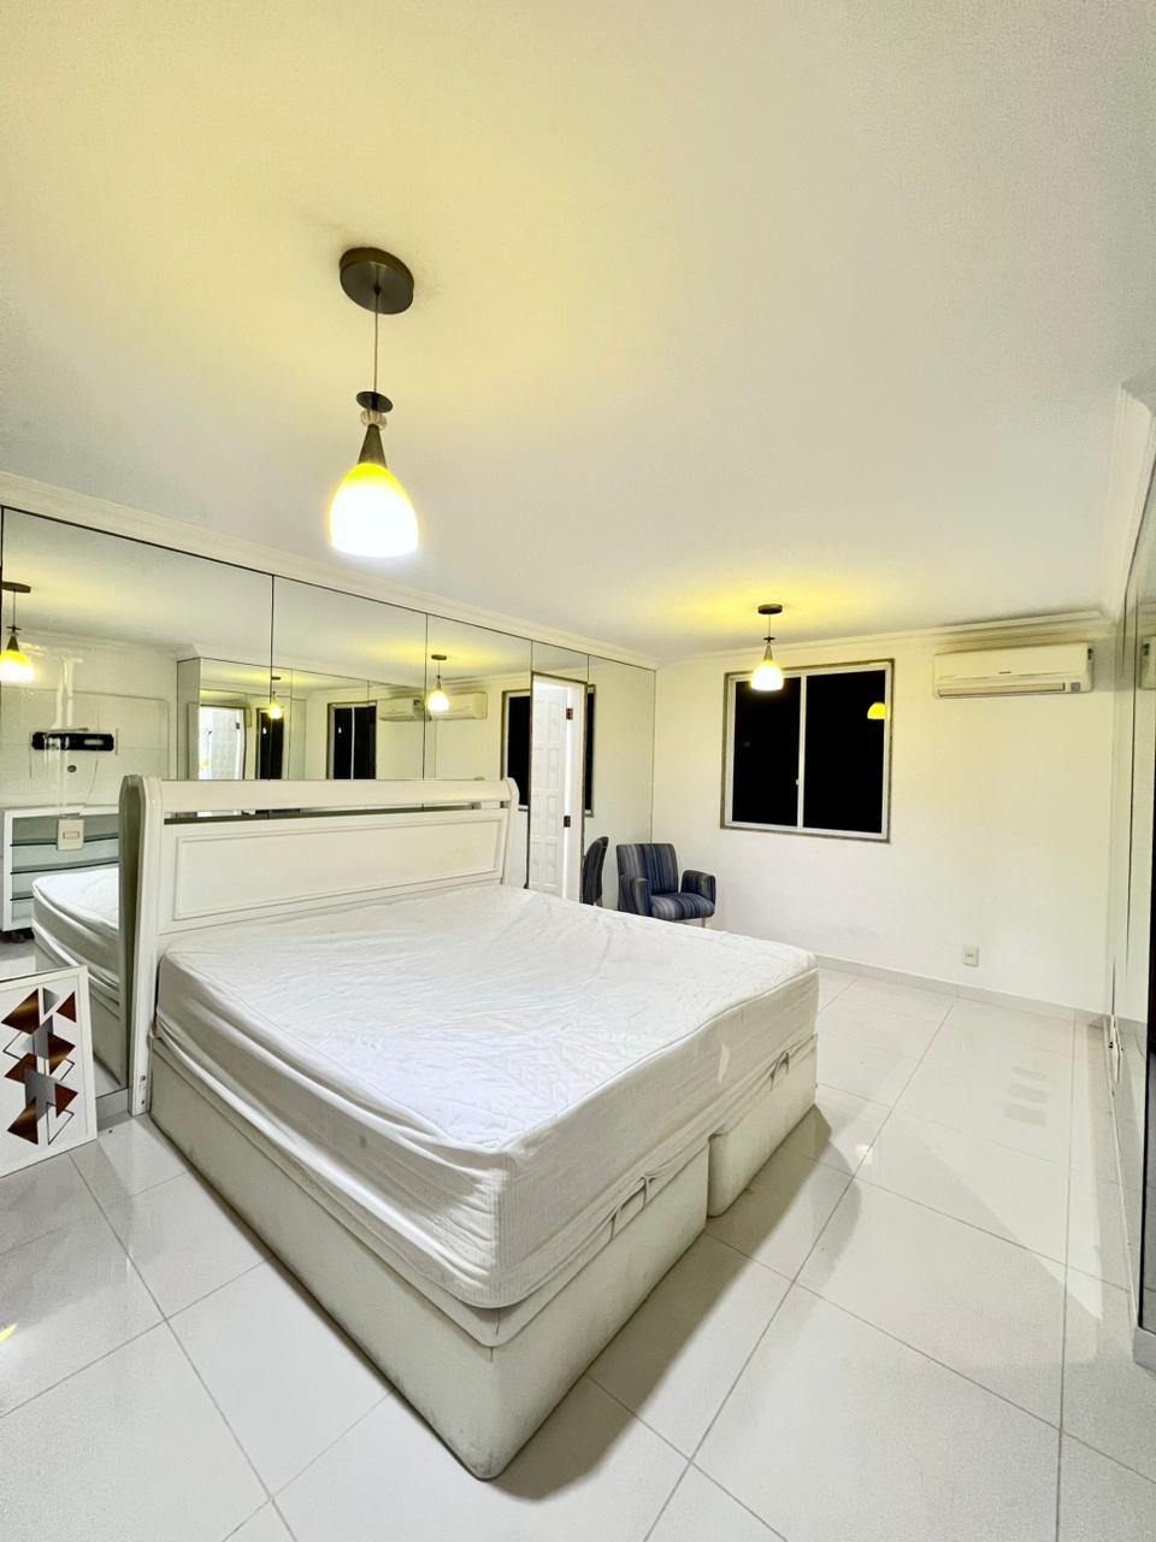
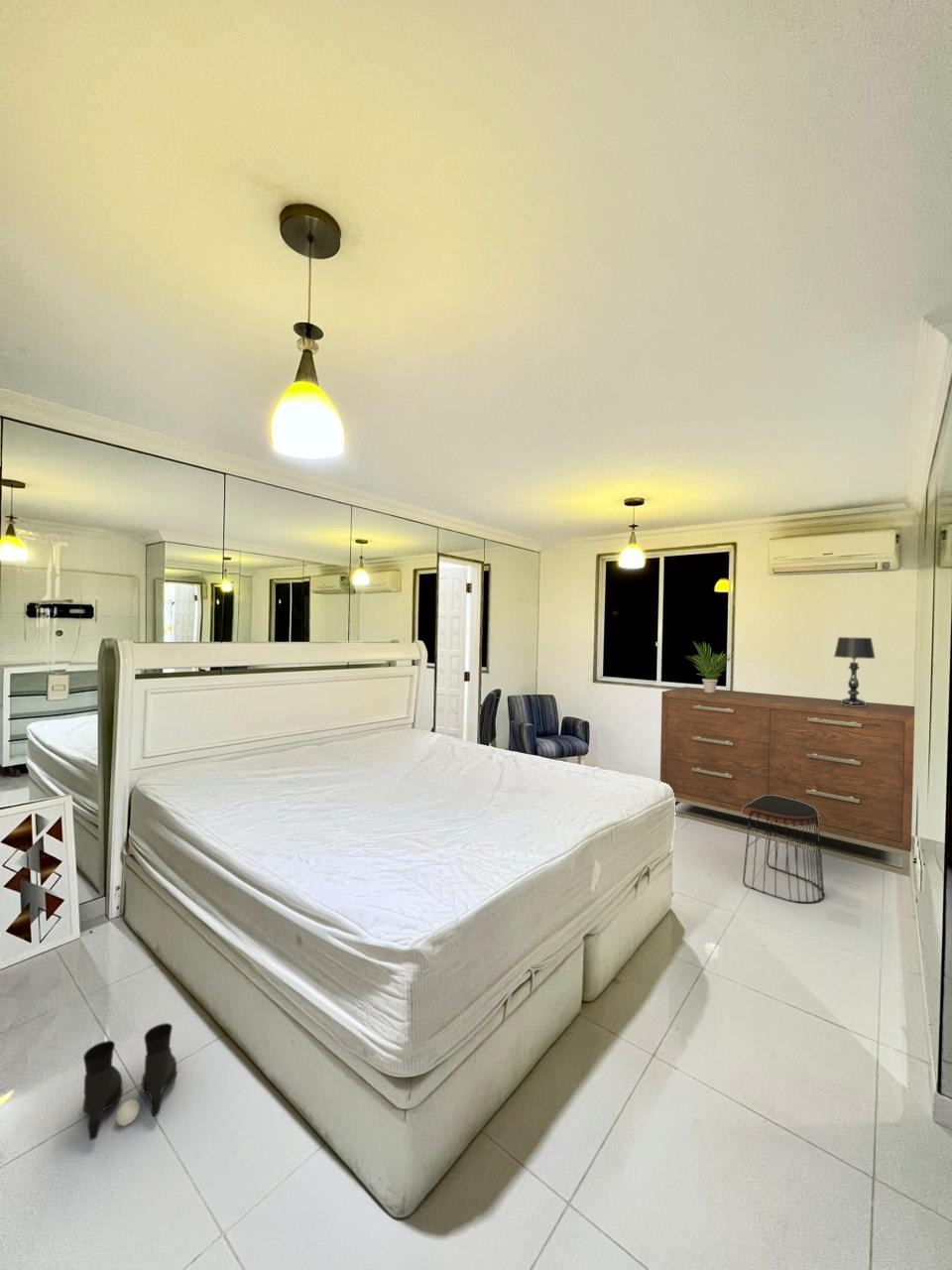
+ dresser (775, 764)
+ table lamp (854, 671)
+ boots (145, 1060)
+ potted plant (709, 666)
+ stool (786, 845)
